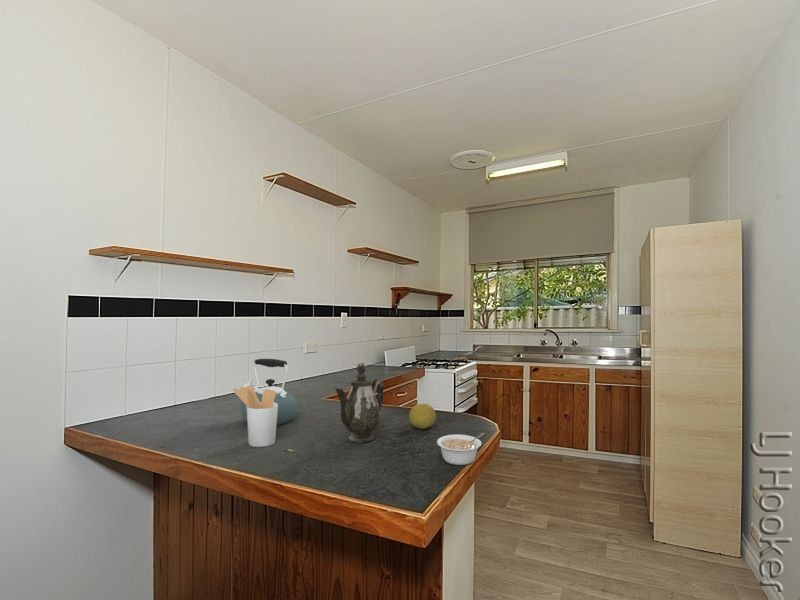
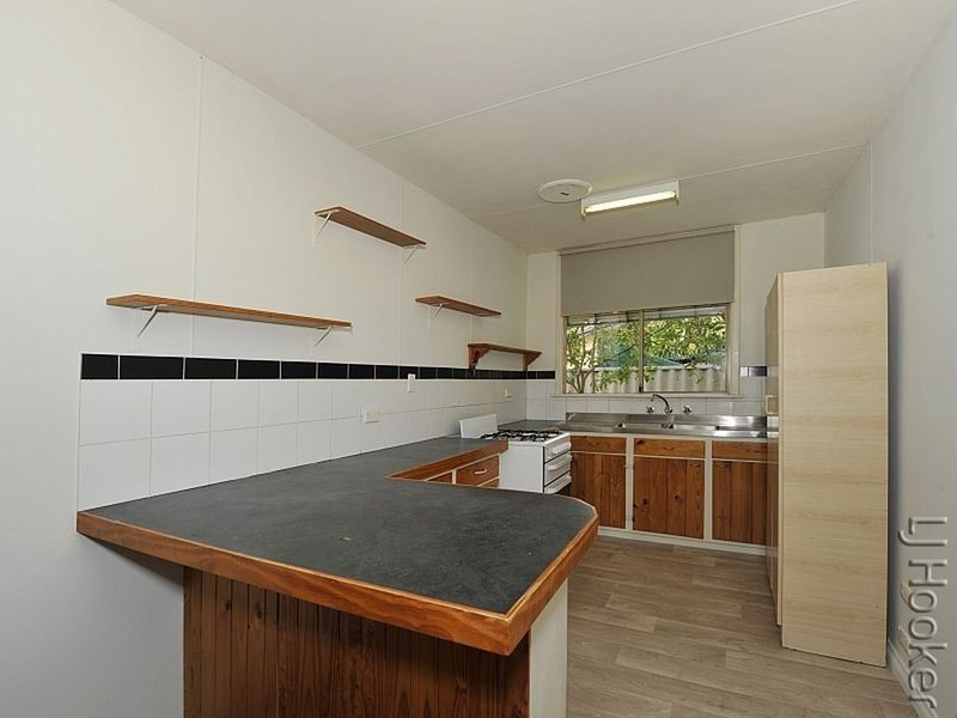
- legume (459, 448)
- teapot (360, 401)
- utensil holder (256, 413)
- kettle (266, 388)
- fruit (422, 416)
